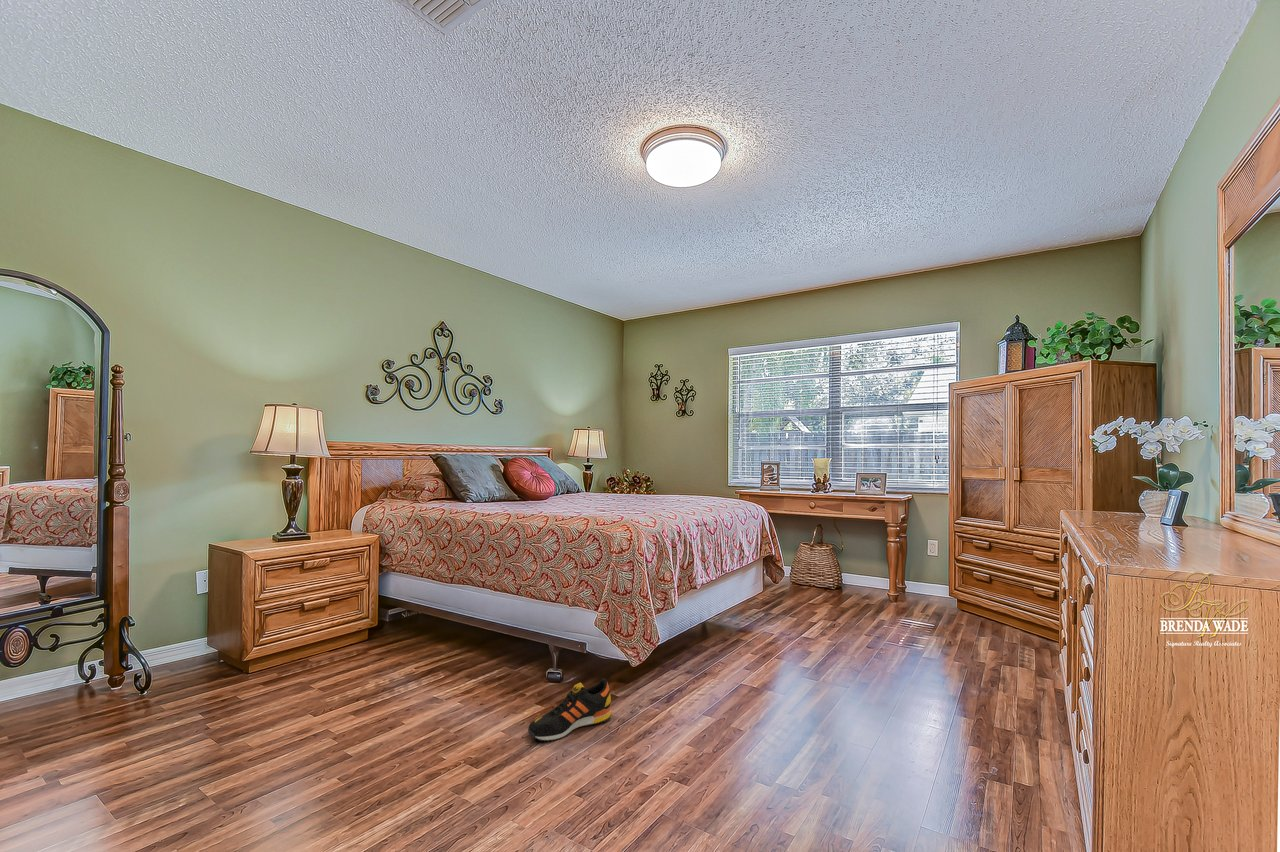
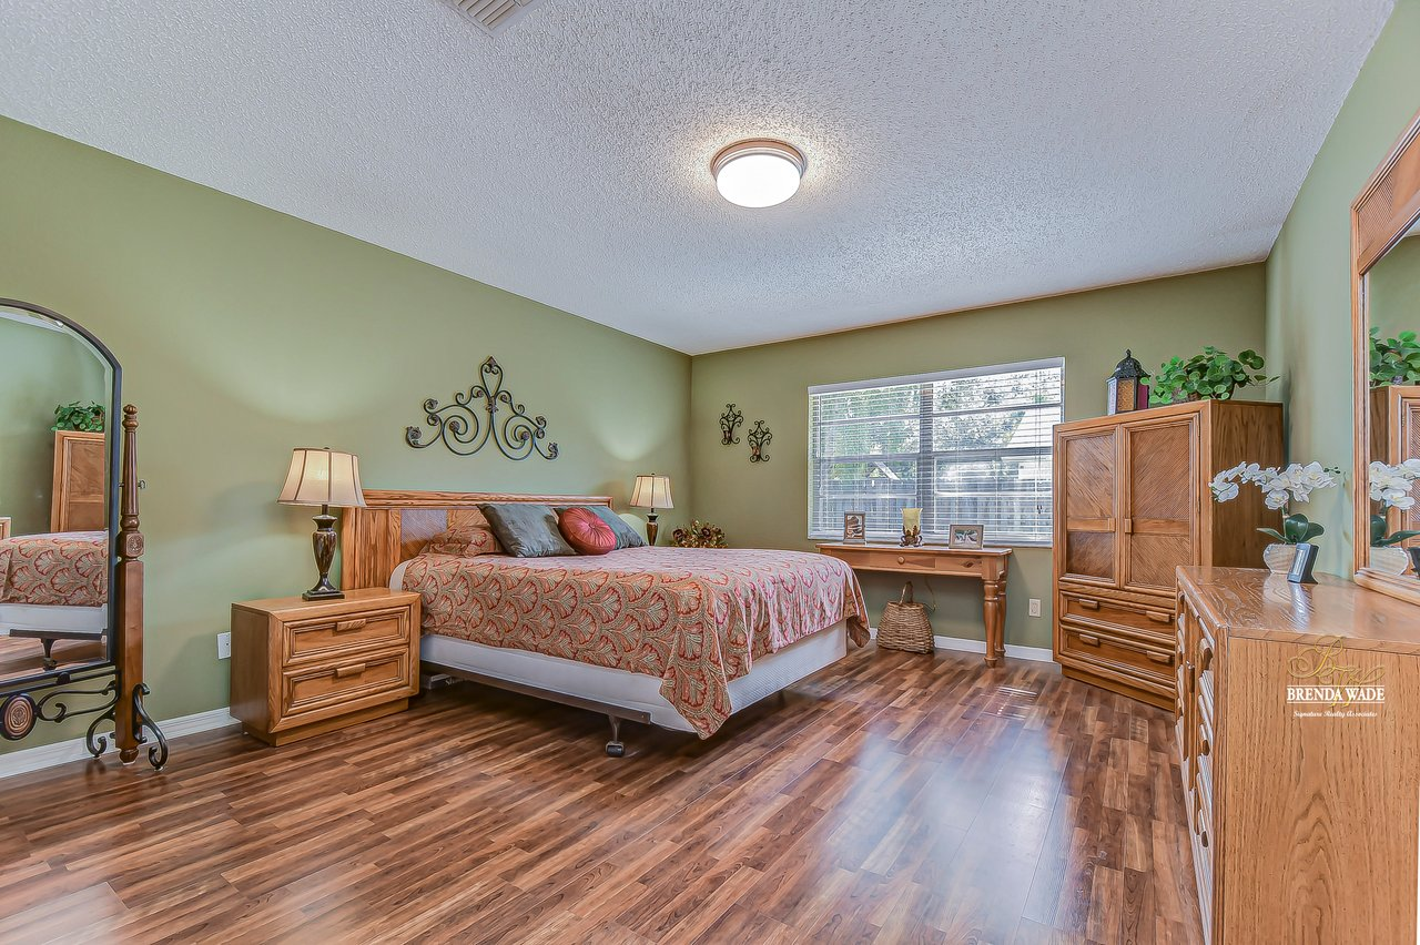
- shoe (571, 706)
